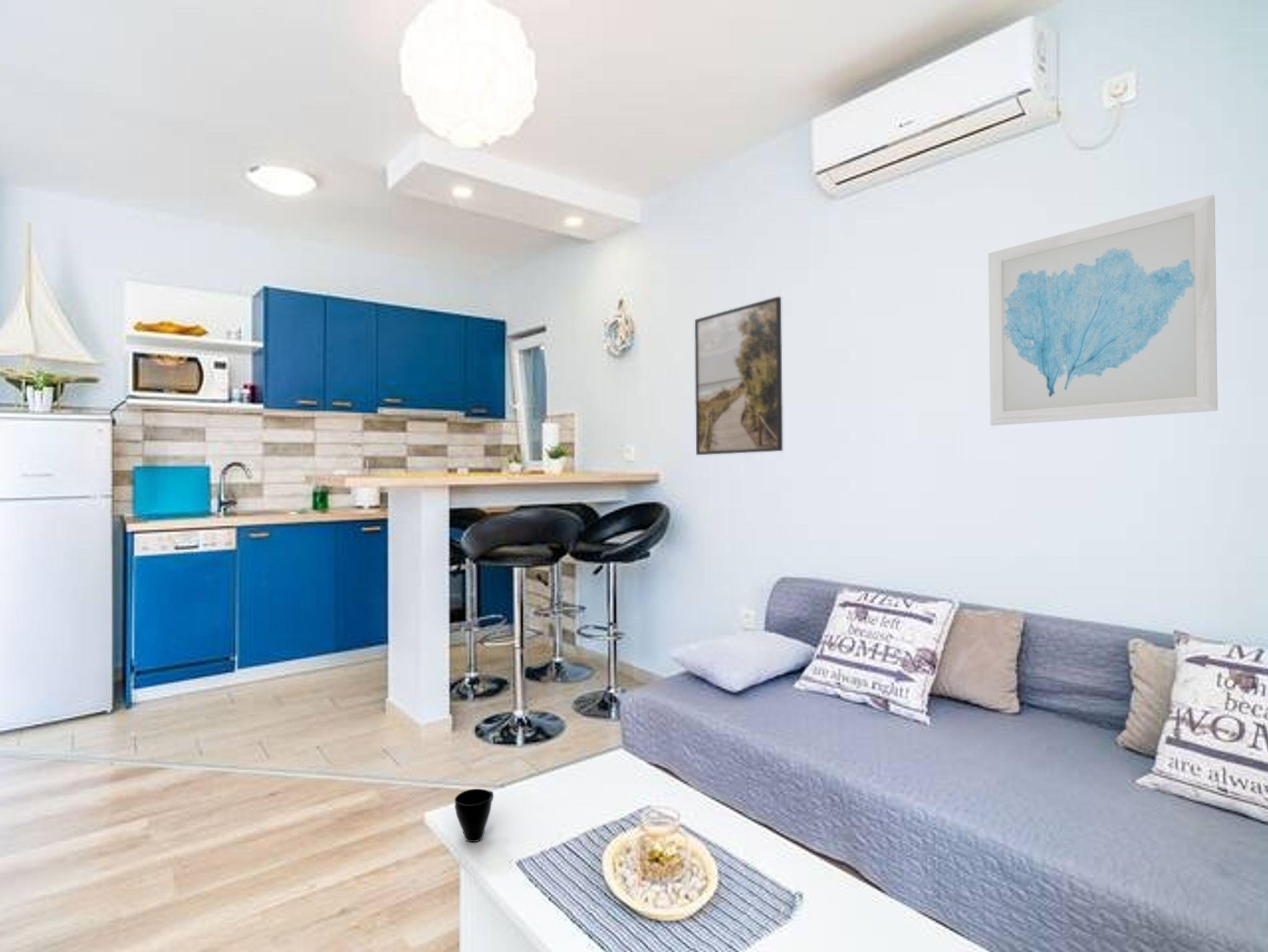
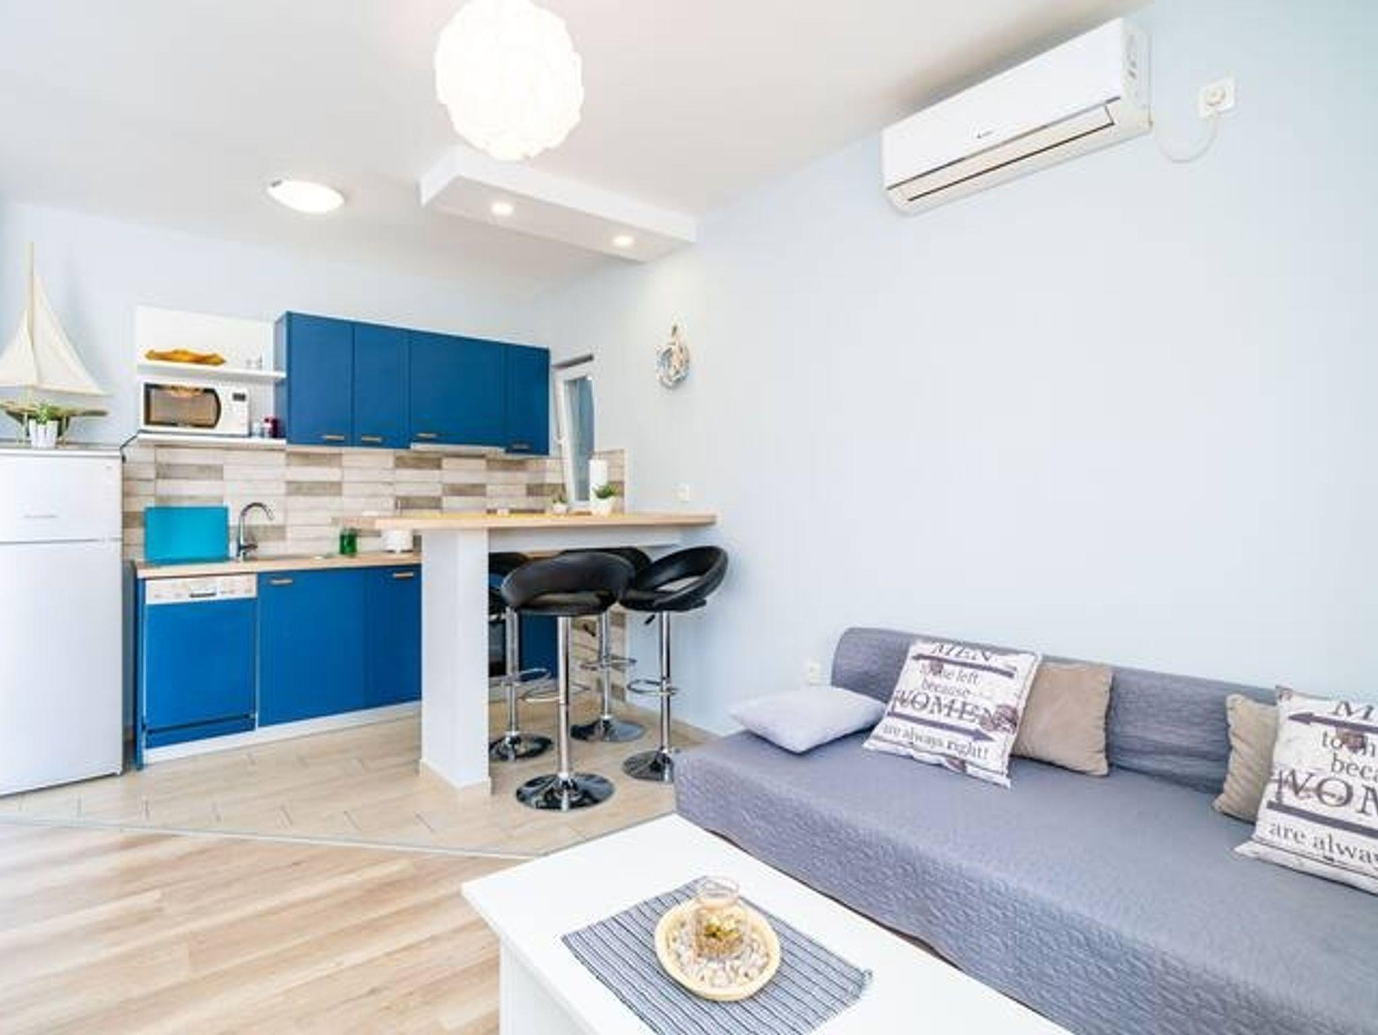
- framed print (736, 381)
- wall art (1090, 322)
- cup (477, 814)
